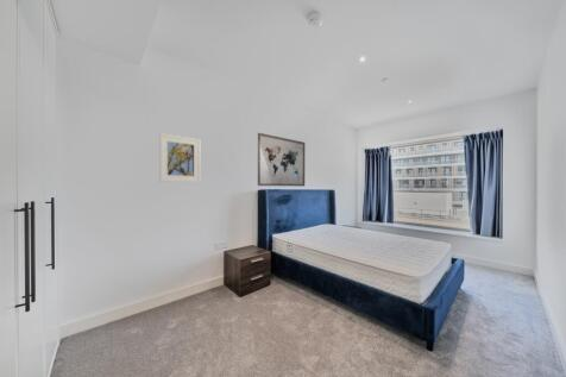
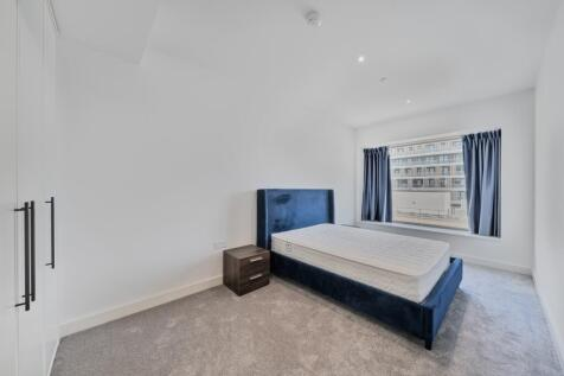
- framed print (181, 159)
- wall art (283, 162)
